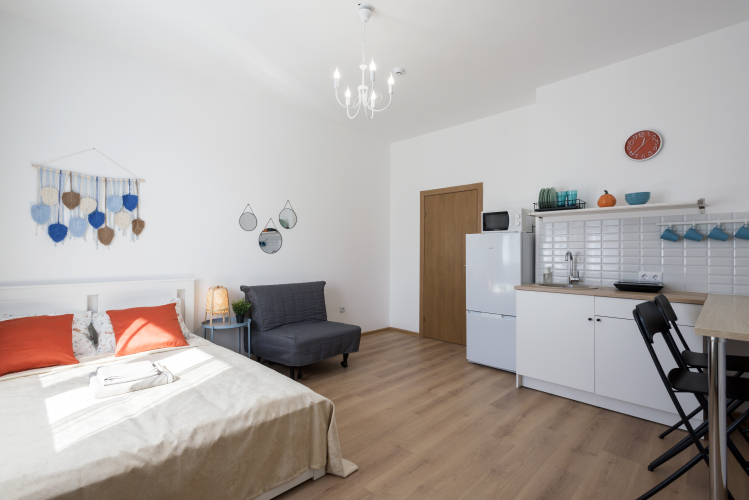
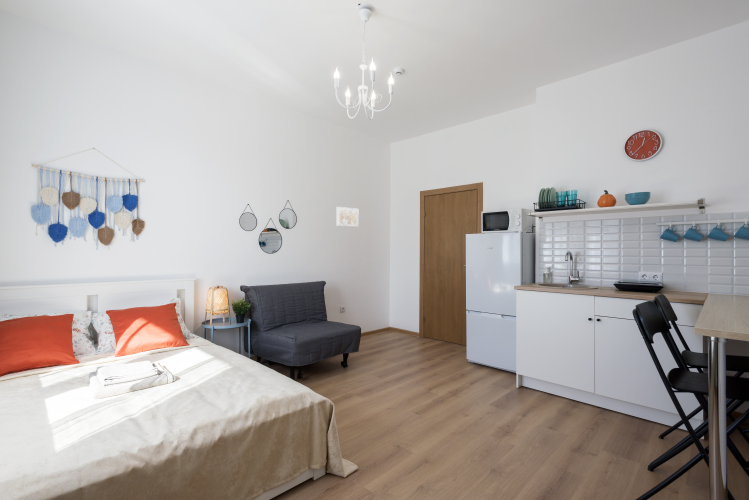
+ wall art (347, 217)
